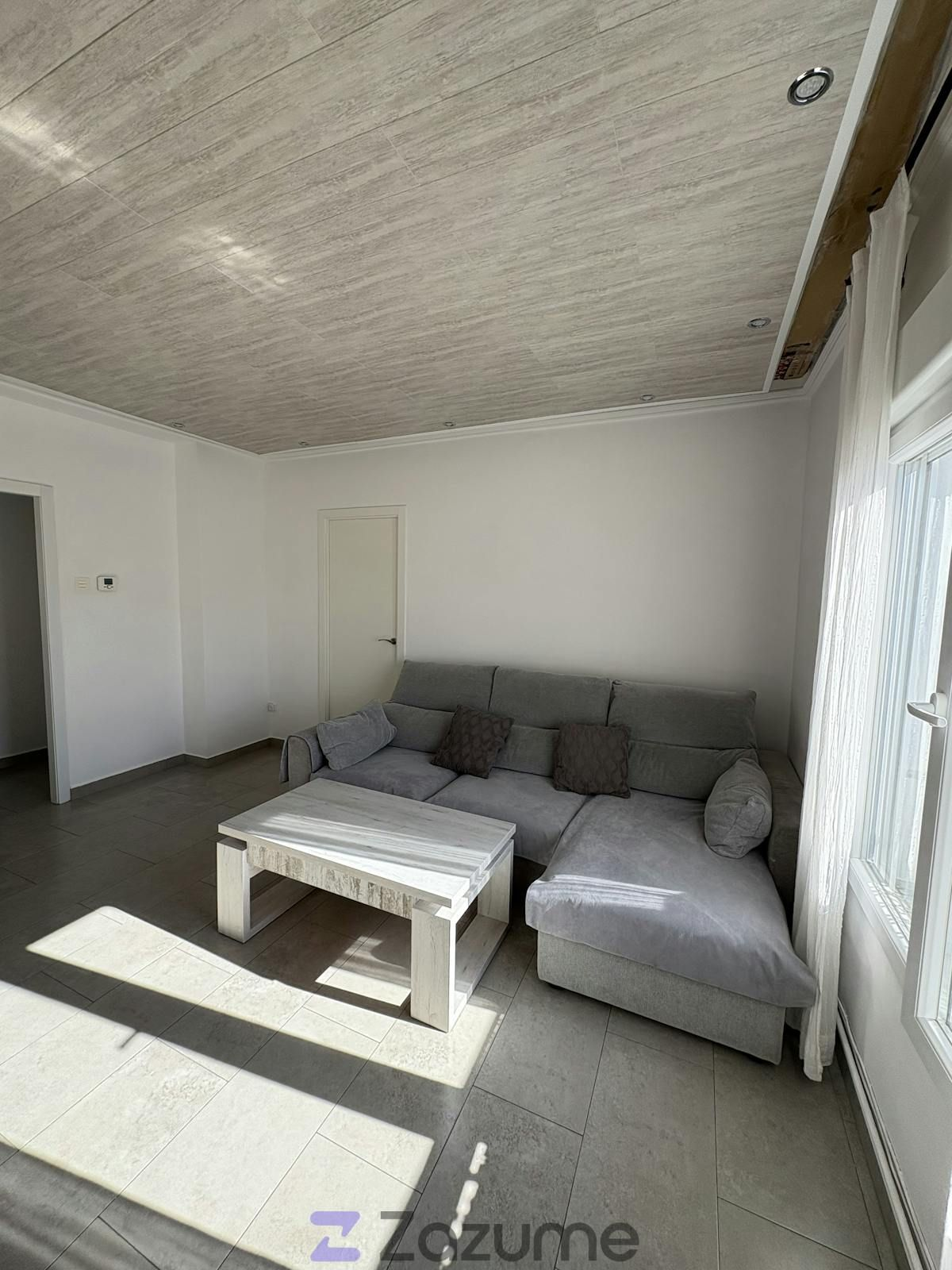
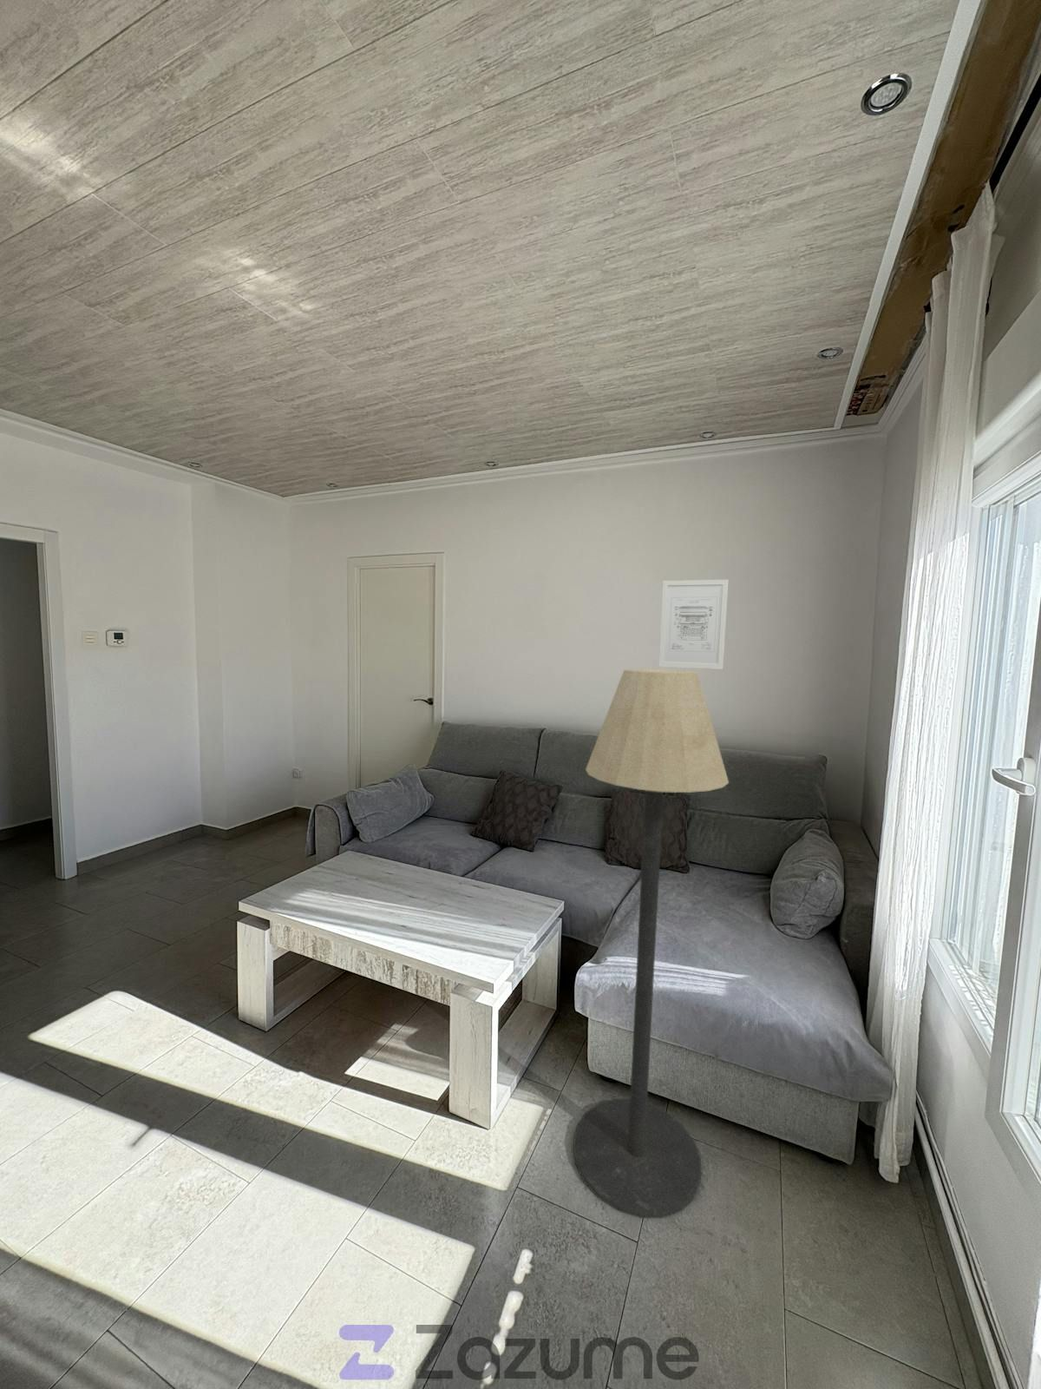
+ floor lamp (647, 924)
+ wall art (692, 625)
